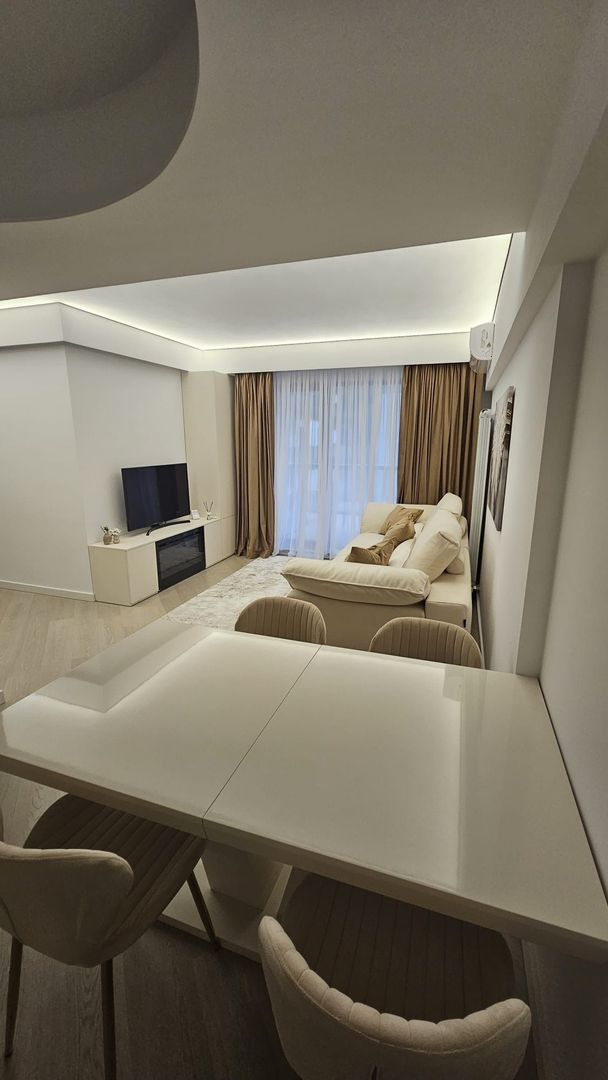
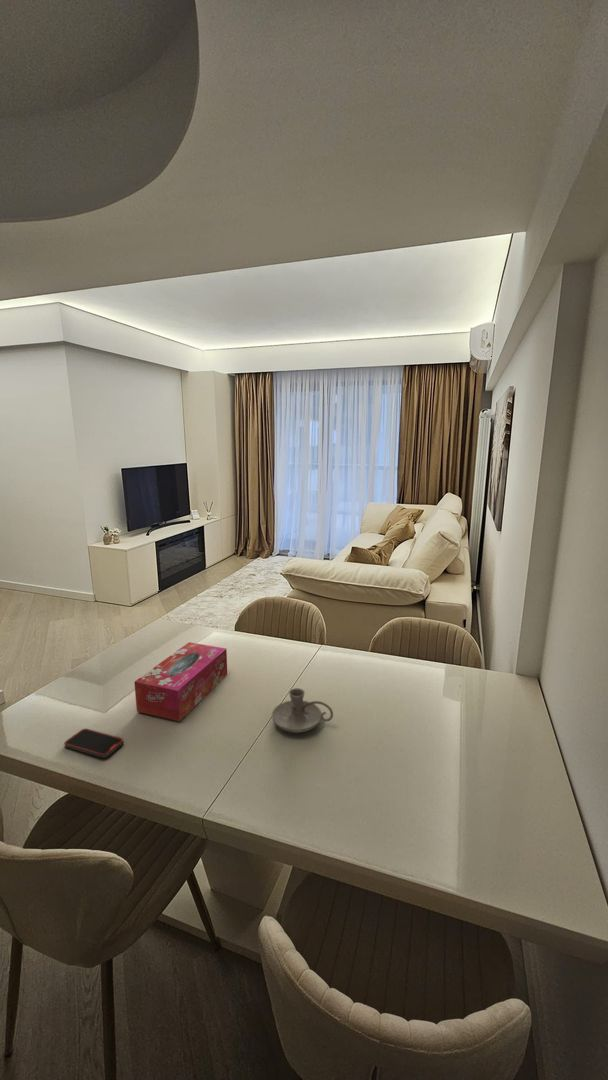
+ tissue box (184, 677)
+ candle holder (302, 707)
+ smartphone (94, 742)
